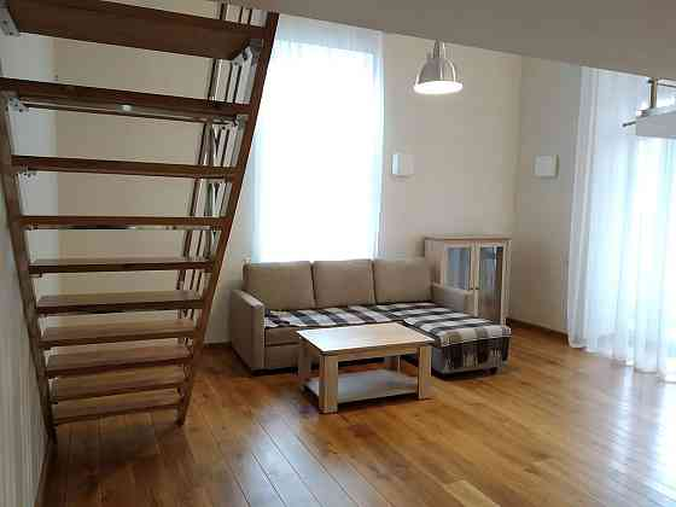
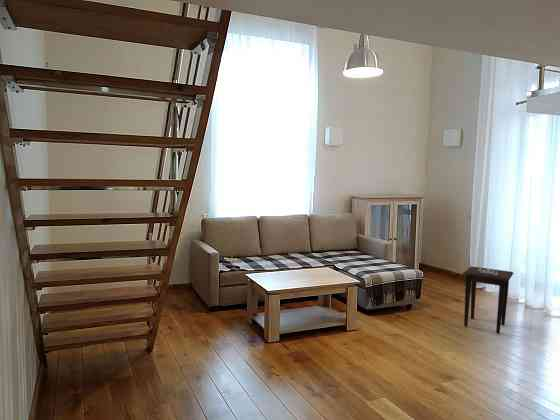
+ side table (475, 295)
